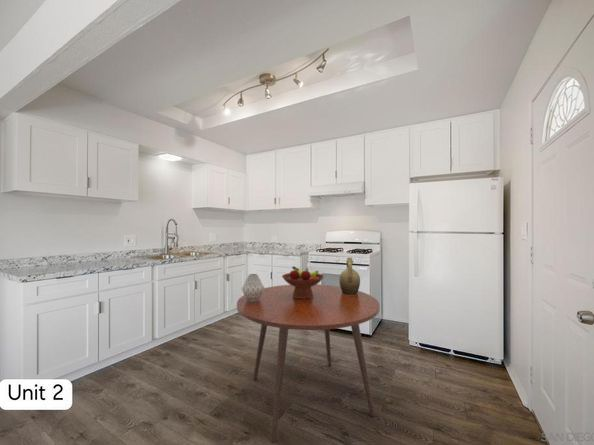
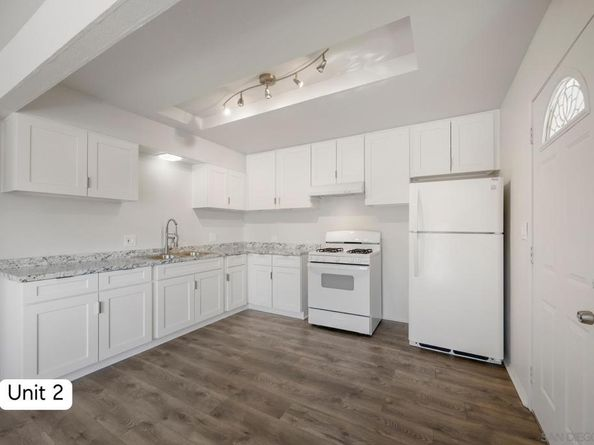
- dining table (307, 329)
- pitcher (349, 275)
- fruit bowl (302, 281)
- vase (253, 287)
